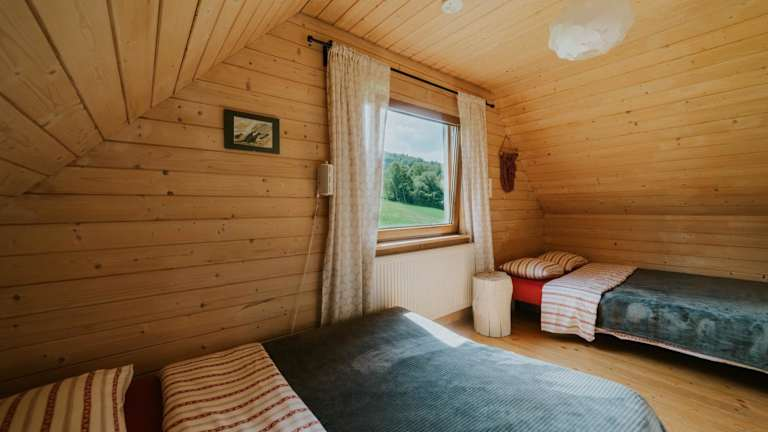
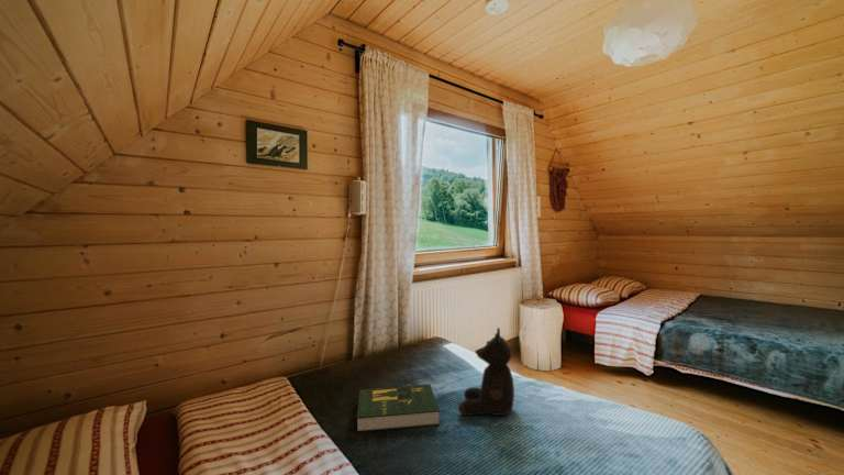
+ teddy bear (486, 369)
+ book (397, 405)
